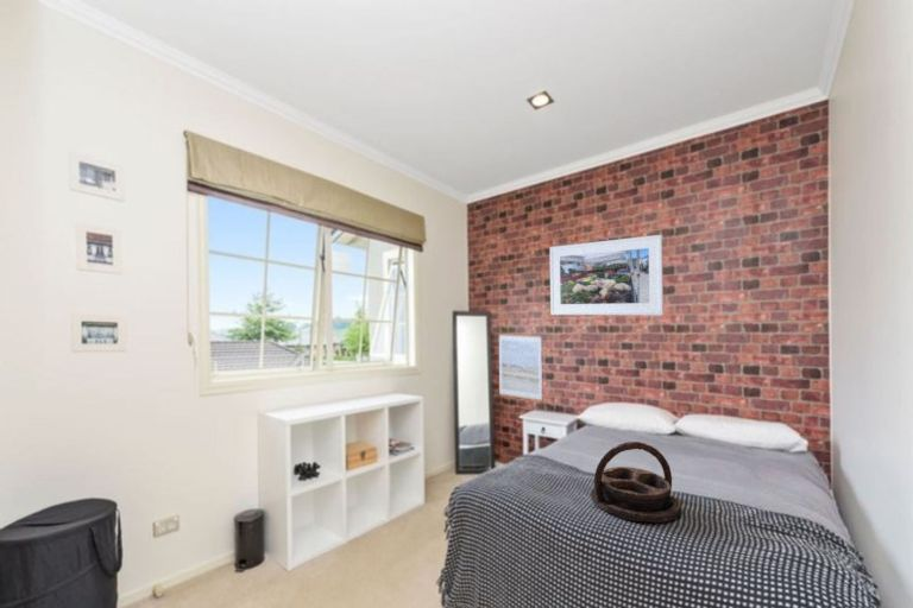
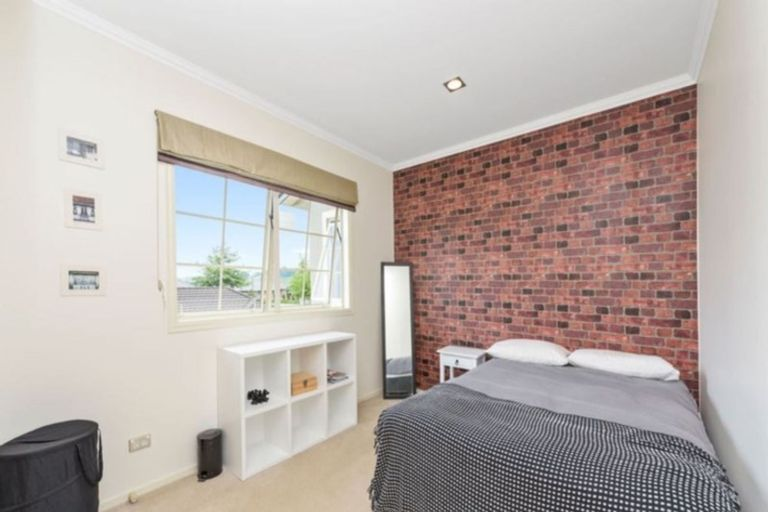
- wall art (520, 366)
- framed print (602, 278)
- serving tray (634, 471)
